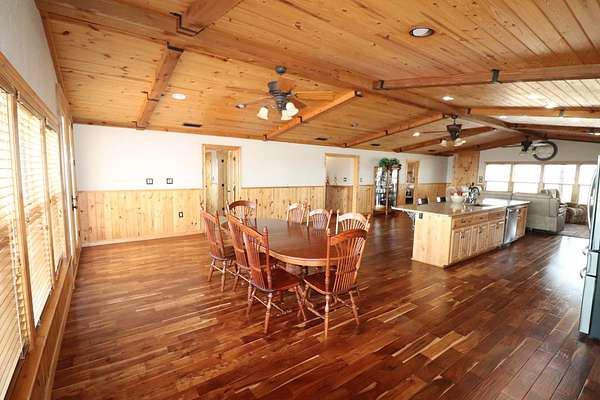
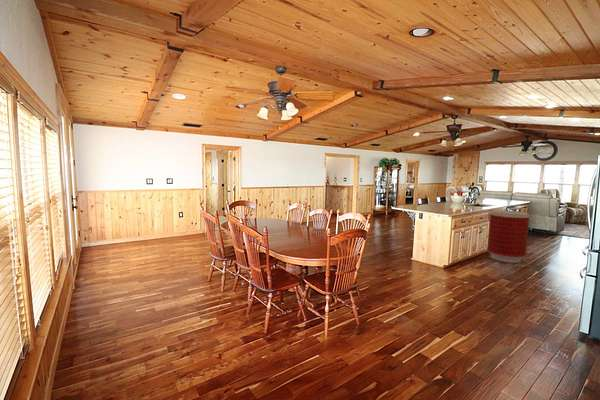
+ trash can (507, 235)
